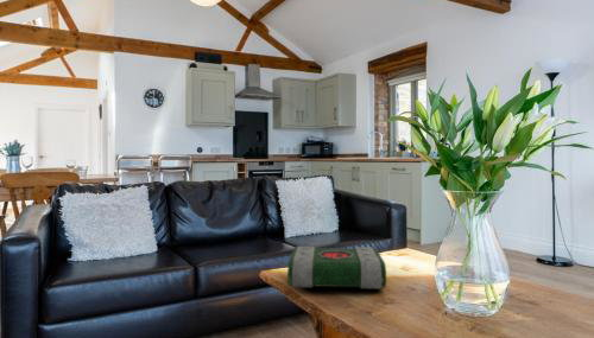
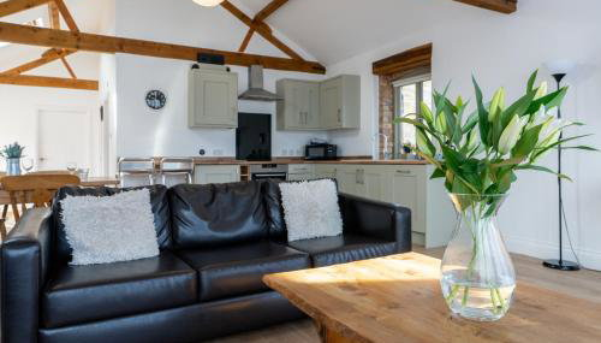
- book (335, 267)
